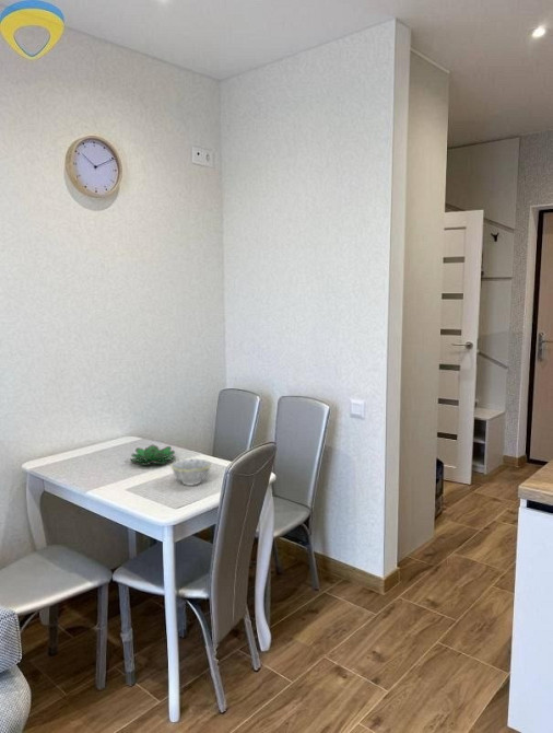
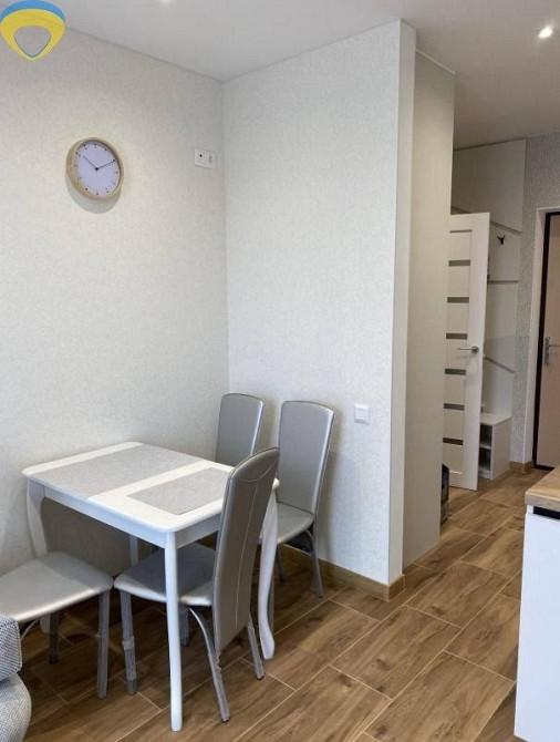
- succulent plant (153, 454)
- bowl (191, 473)
